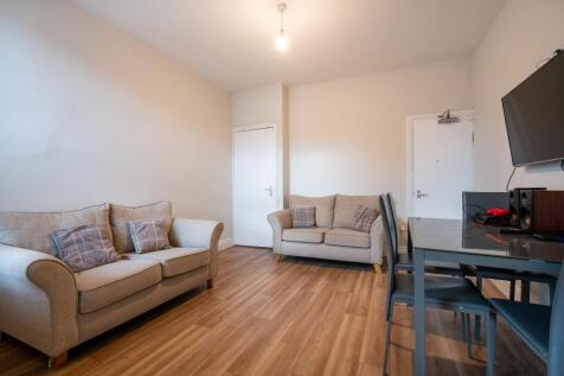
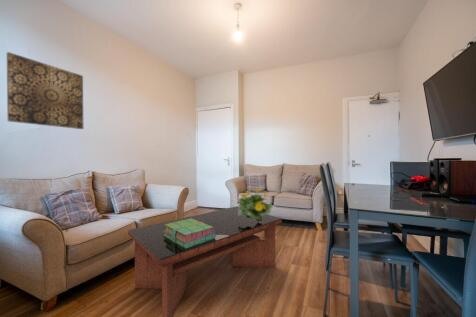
+ flowering plant (253, 203)
+ stack of books (188, 230)
+ coffee table (211, 249)
+ wall art (49, 95)
